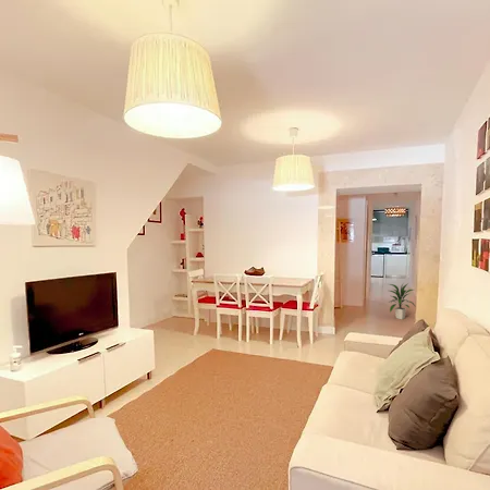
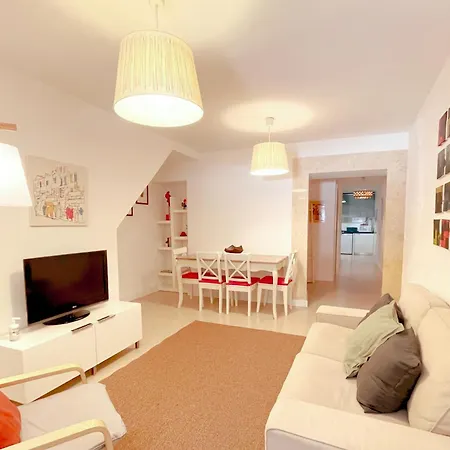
- indoor plant (399, 299)
